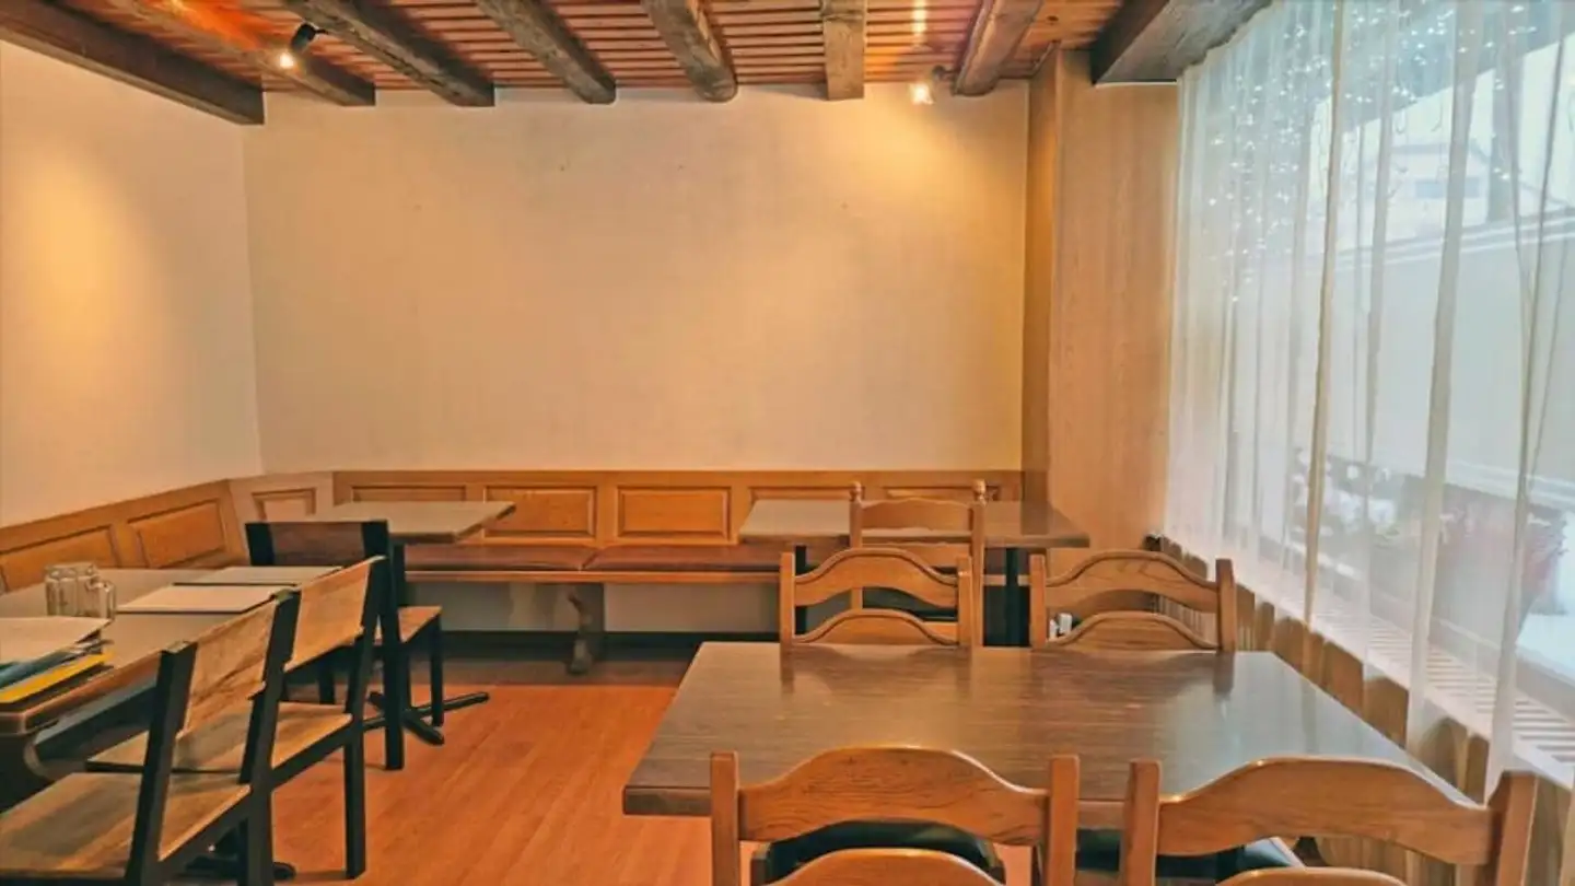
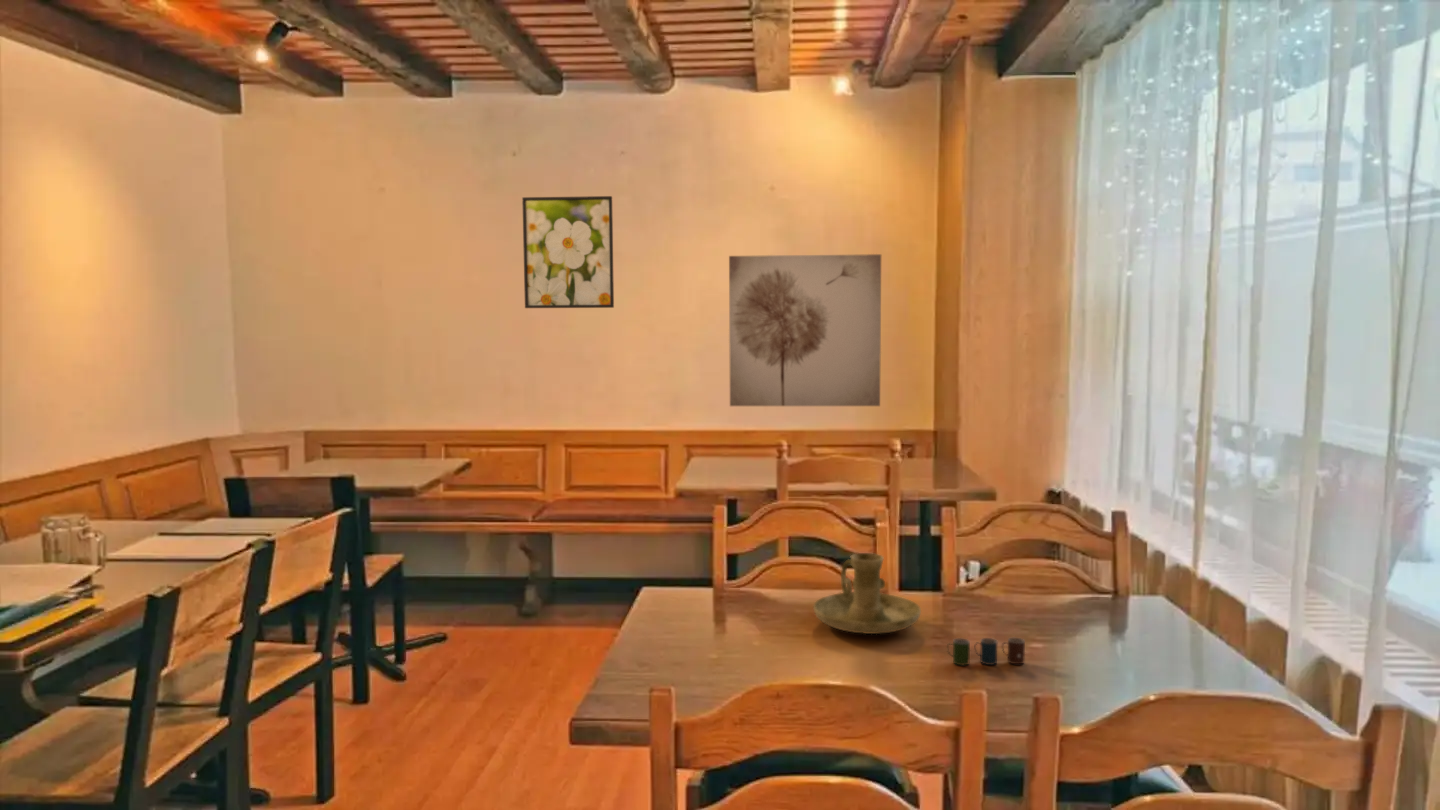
+ candle holder (862, 587)
+ cup (985, 644)
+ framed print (568, 252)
+ wall art (804, 331)
